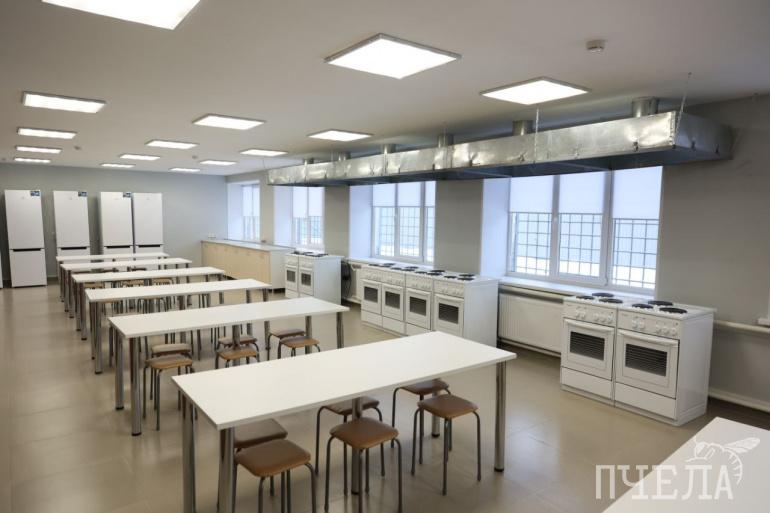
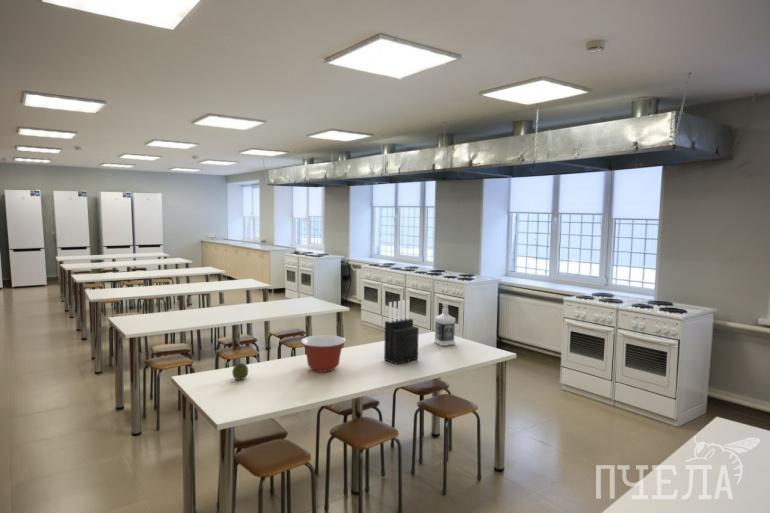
+ knife block (402, 331)
+ bottle (444, 322)
+ mixing bowl (323, 354)
+ apple (240, 371)
